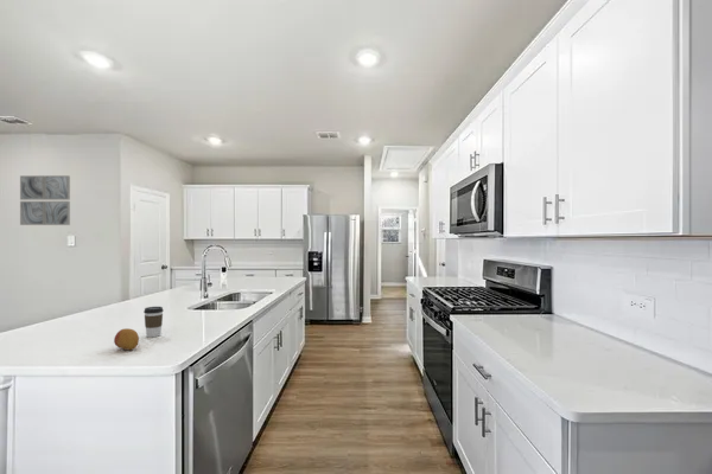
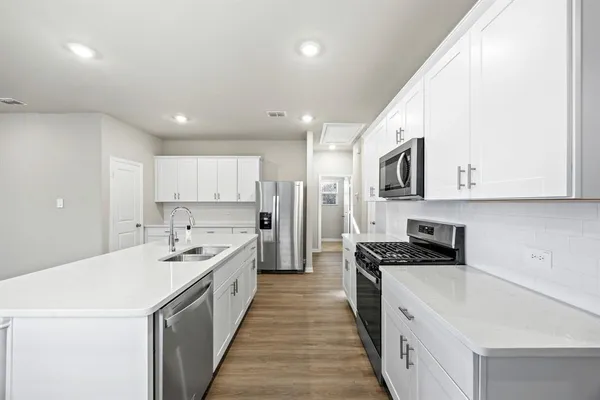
- fruit (127, 338)
- coffee cup (153, 321)
- wall art (44, 199)
